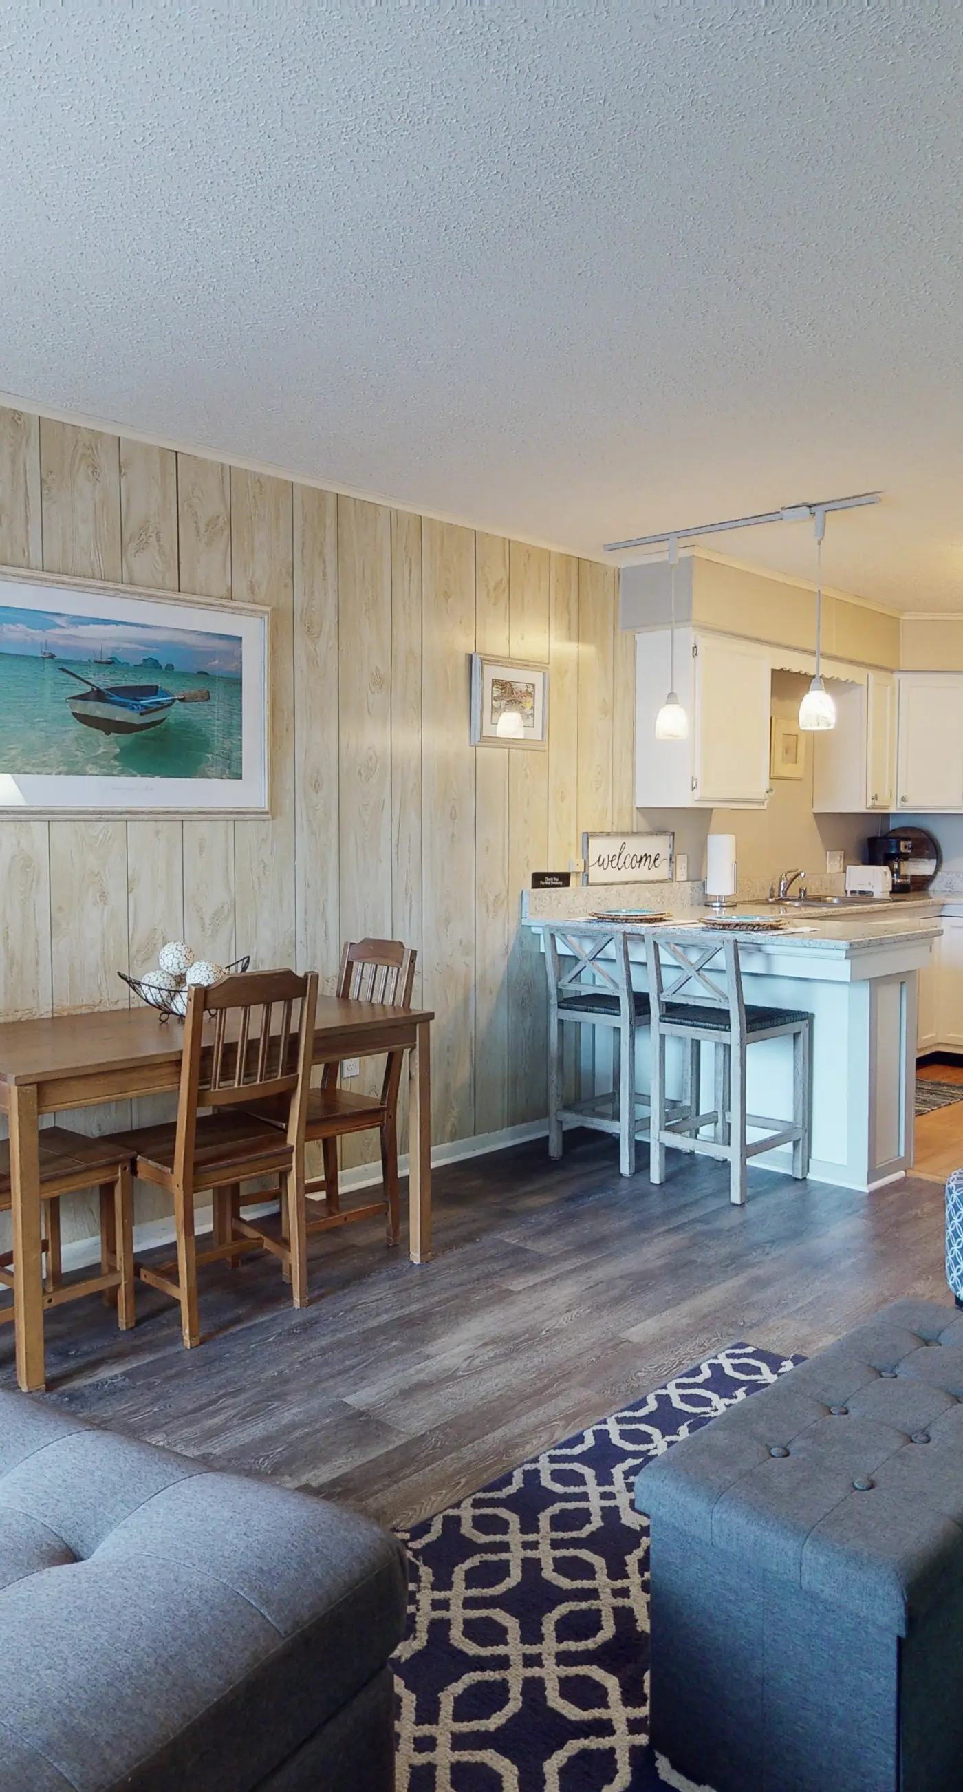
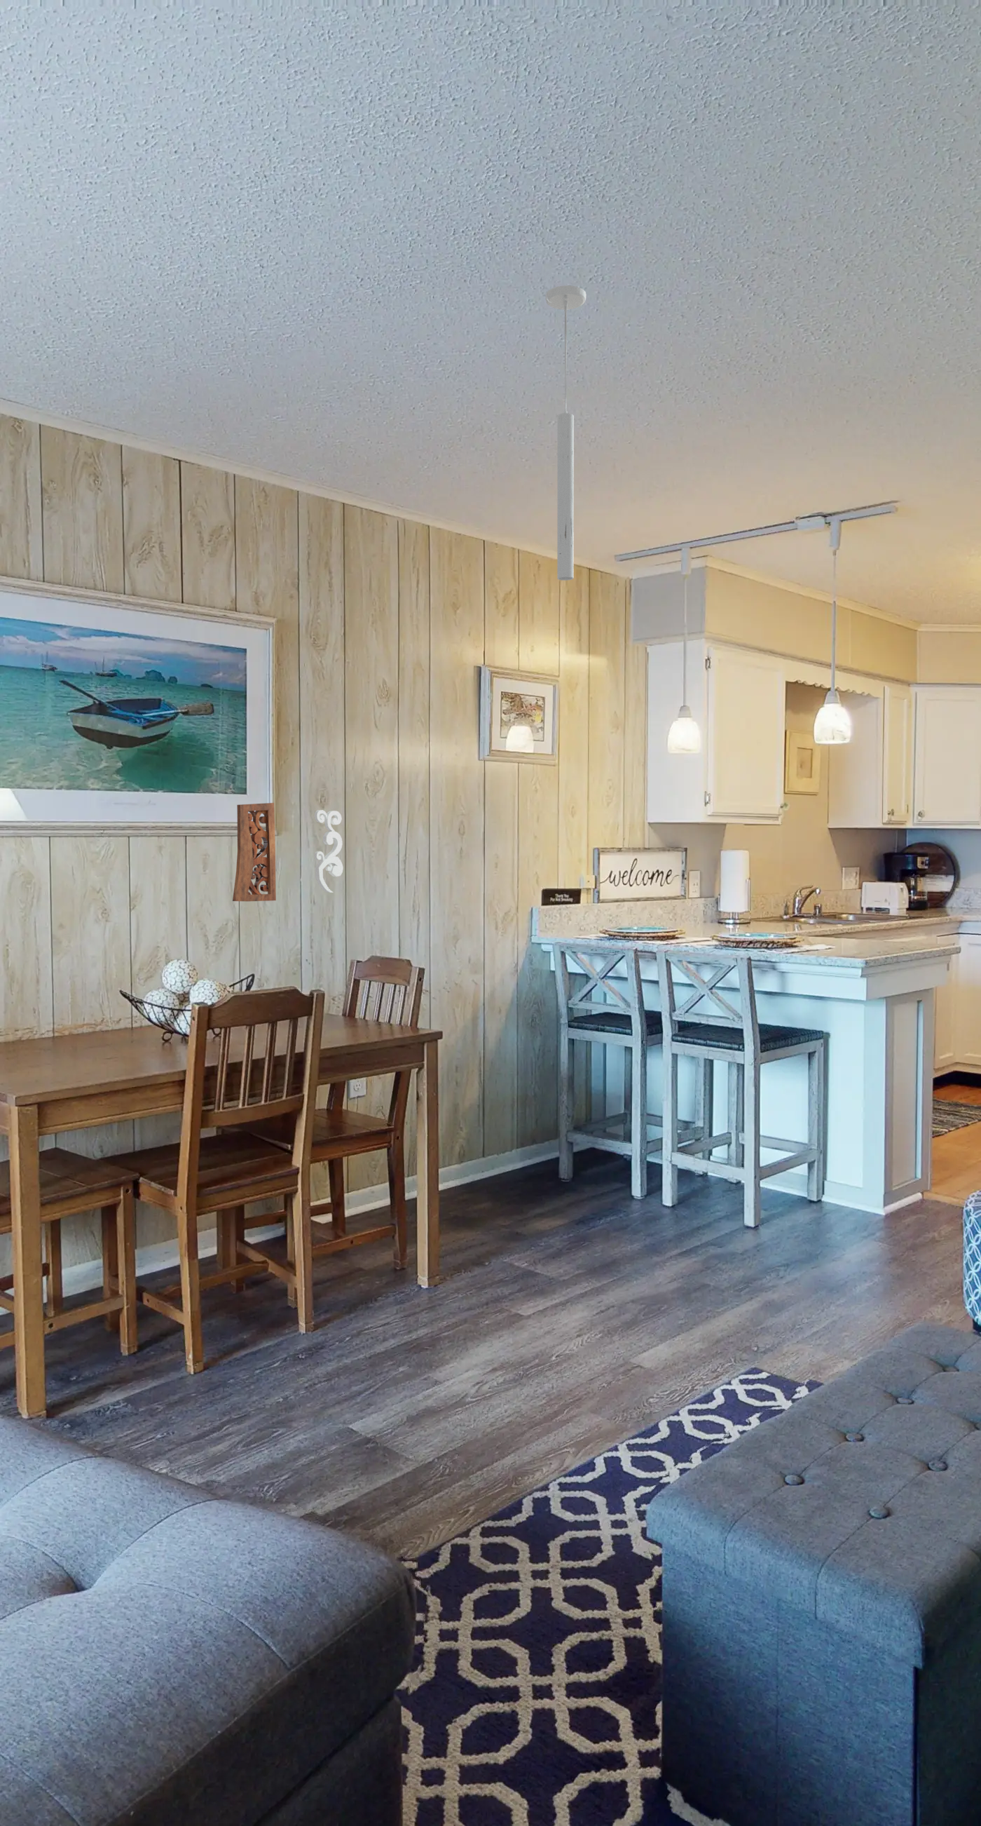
+ wall ornament (274, 851)
+ ceiling light (565, 437)
